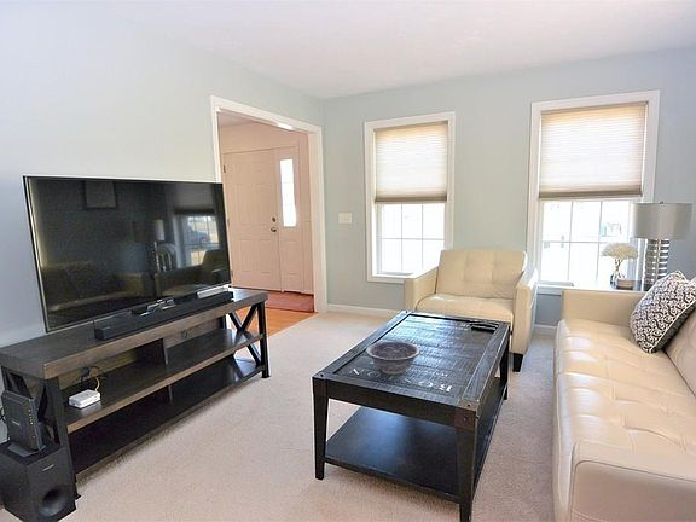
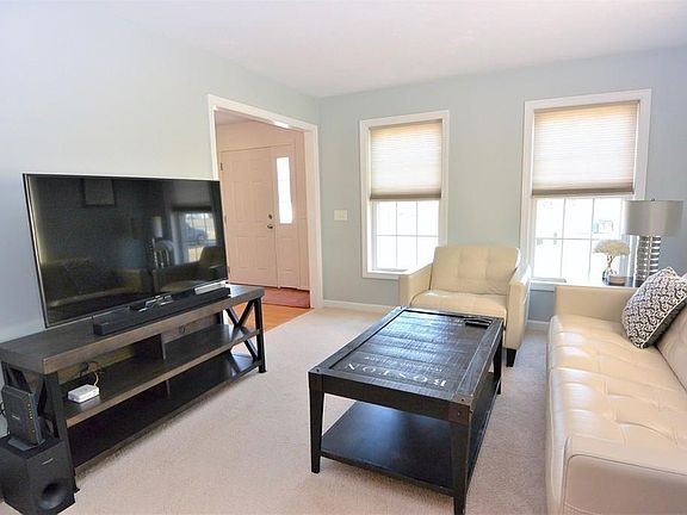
- decorative bowl (393, 359)
